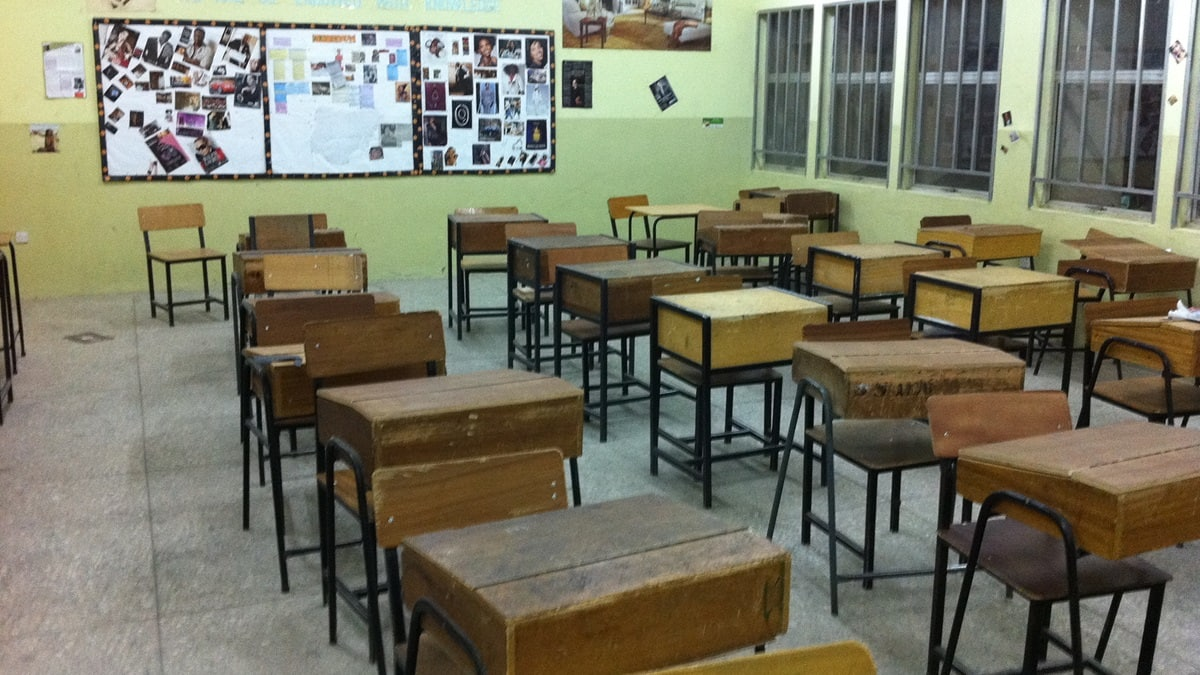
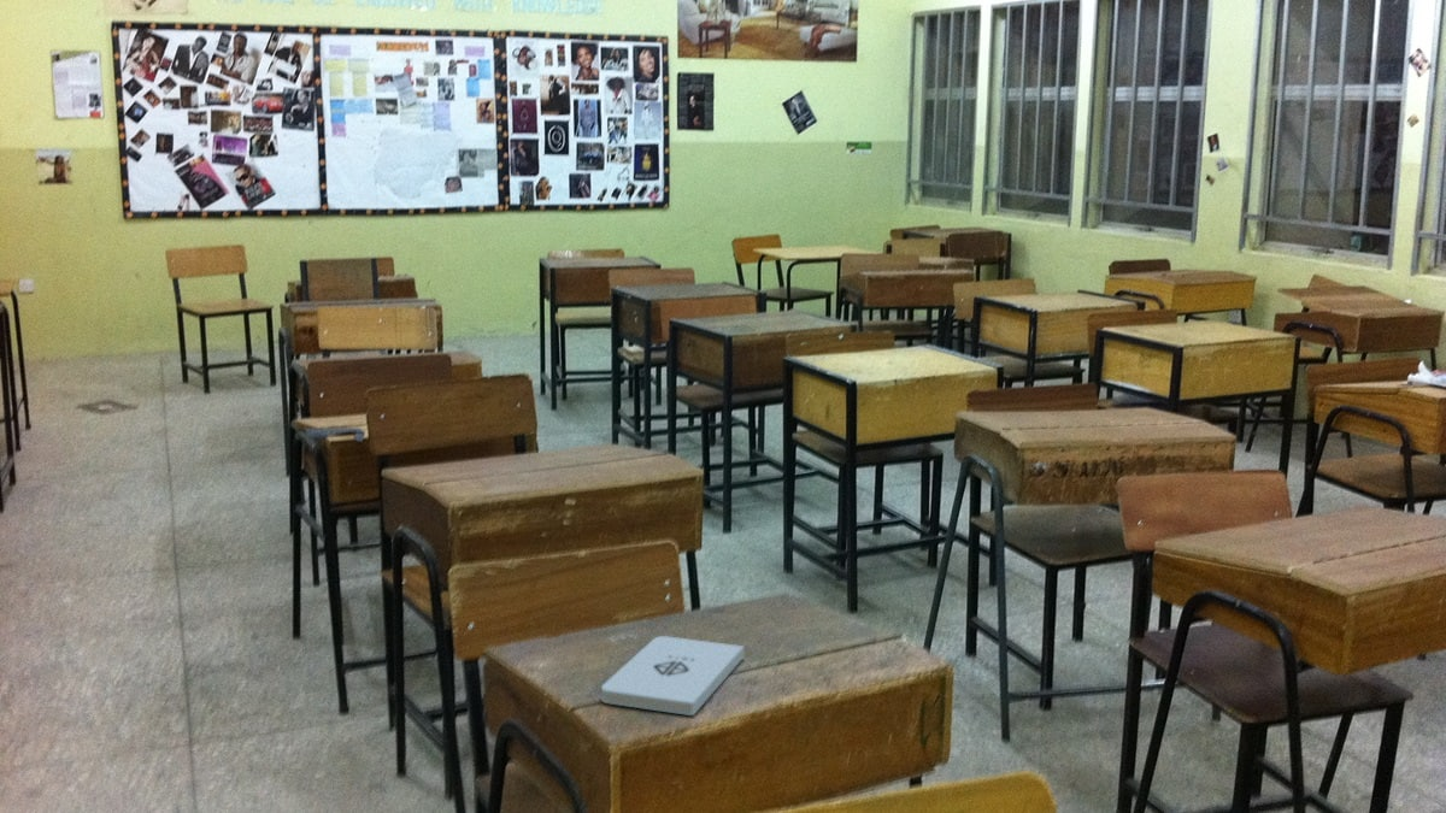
+ notepad (674, 672)
